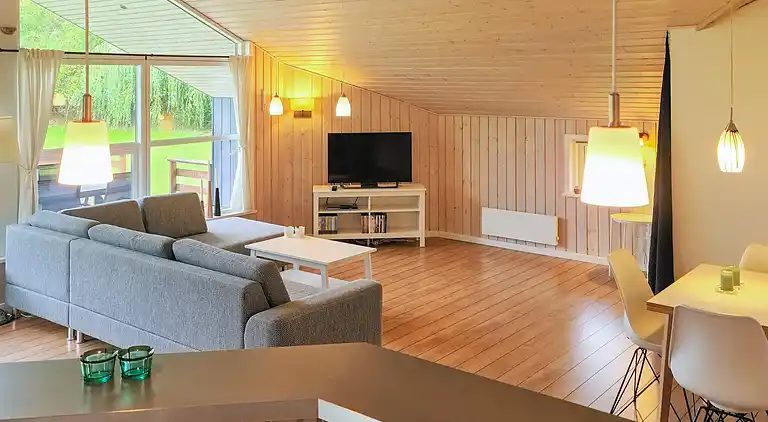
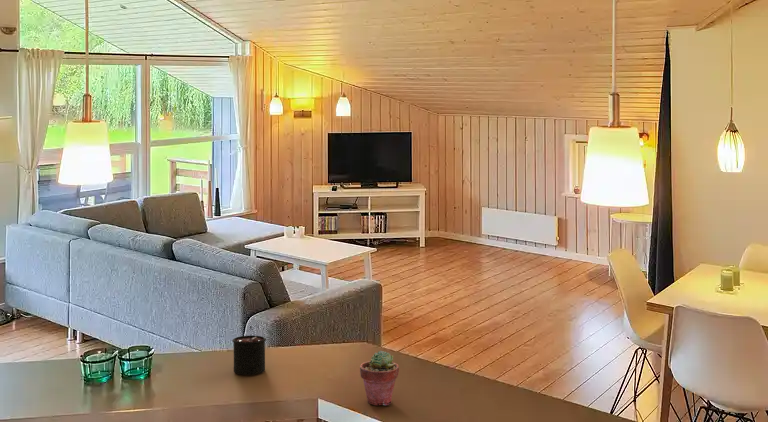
+ potted succulent (379, 376)
+ candle (249, 347)
